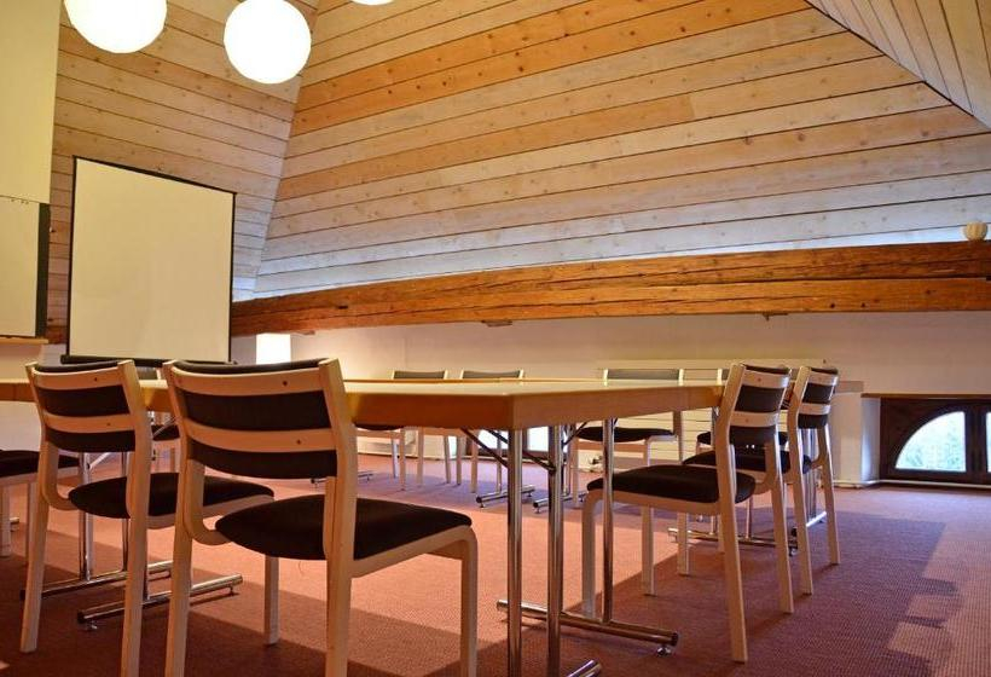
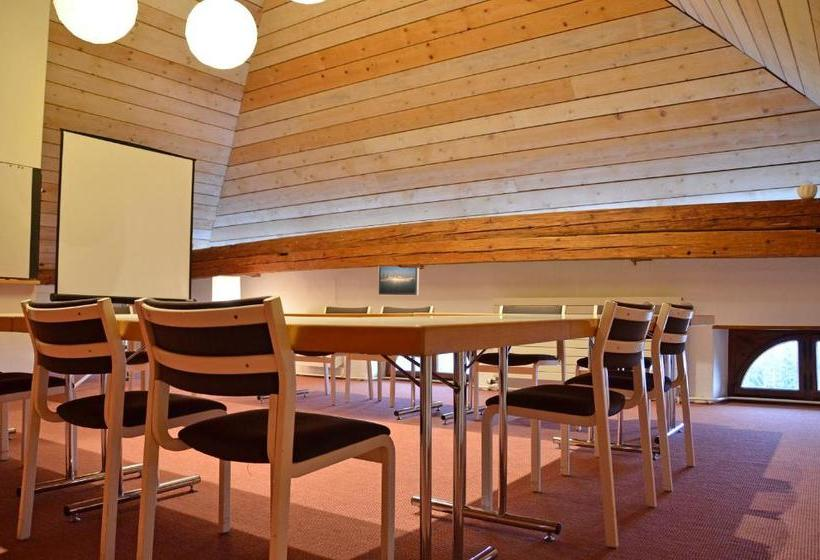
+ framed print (398, 276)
